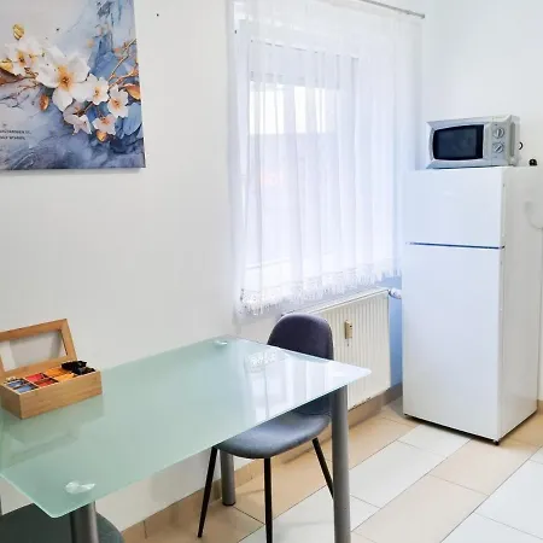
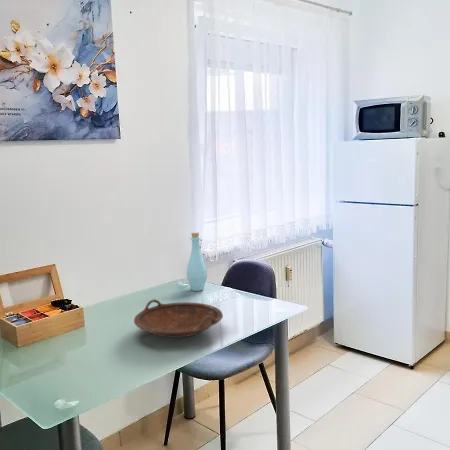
+ bottle (196, 261)
+ bowl (178, 320)
